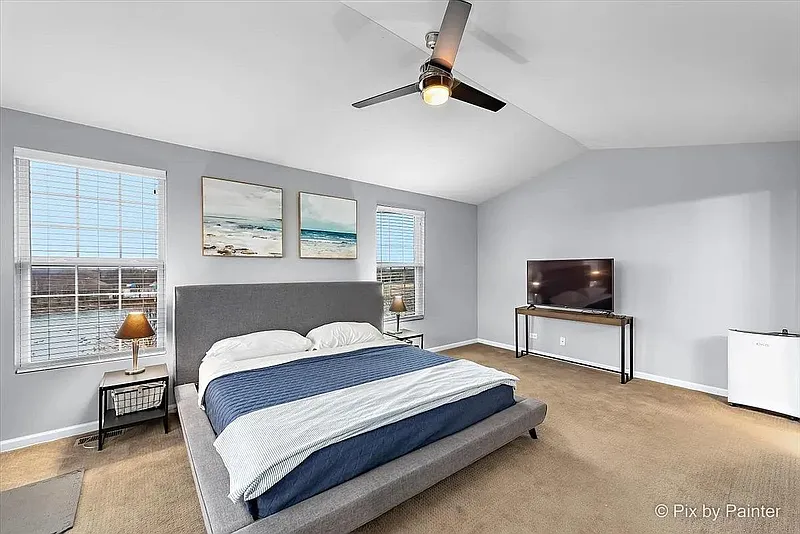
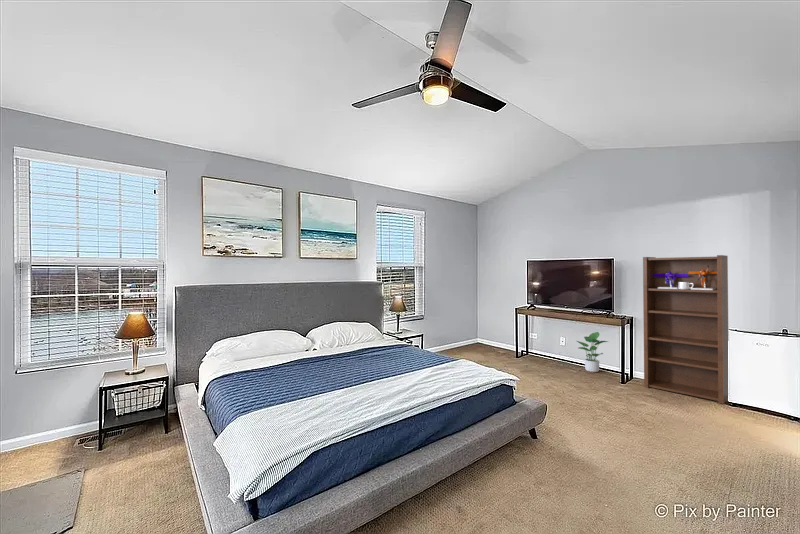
+ bookshelf (684, 323)
+ potted plant (589, 350)
